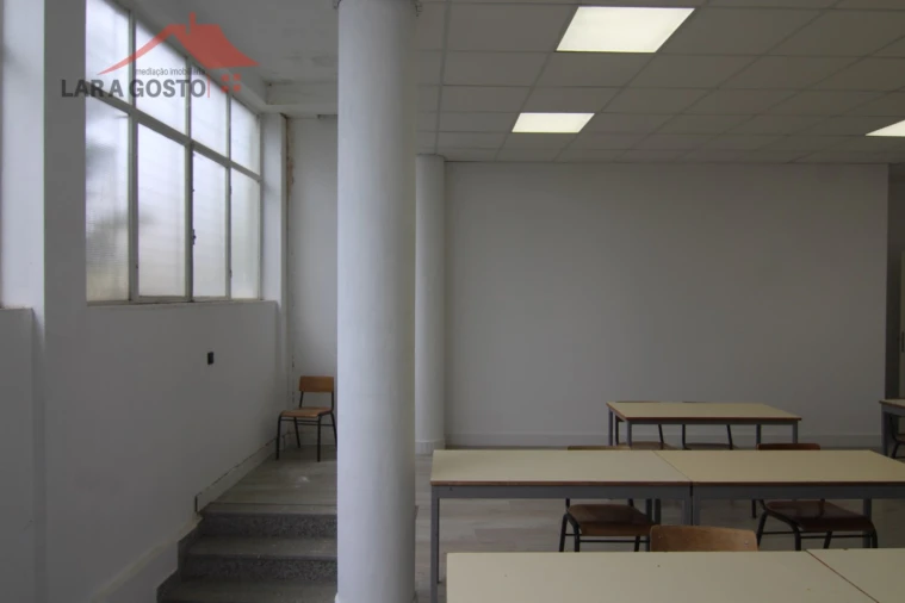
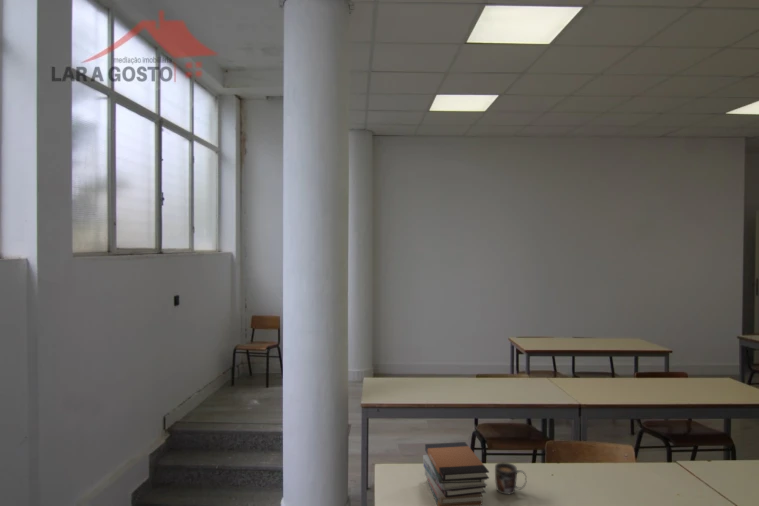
+ book stack (453, 474)
+ mug (510, 479)
